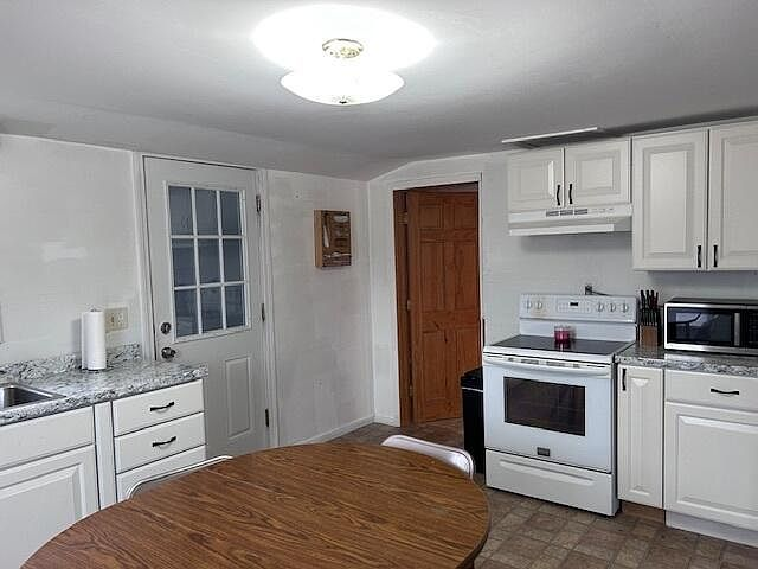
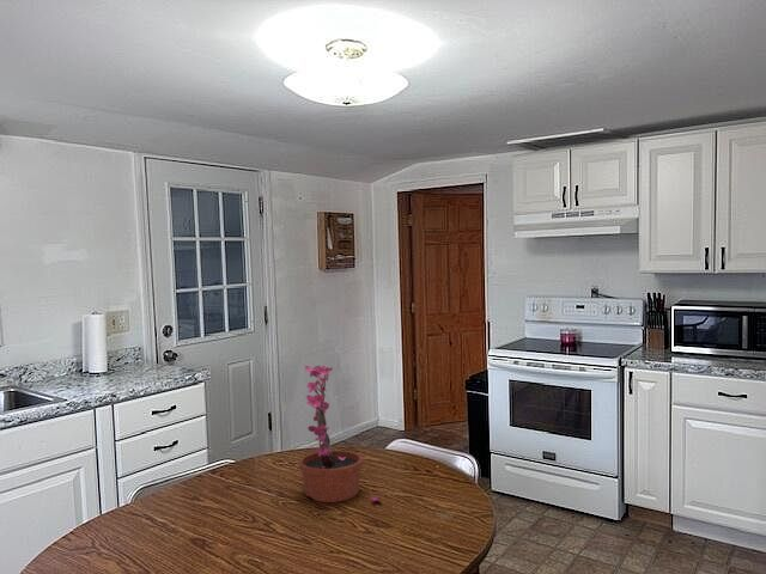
+ potted plant (328, 427)
